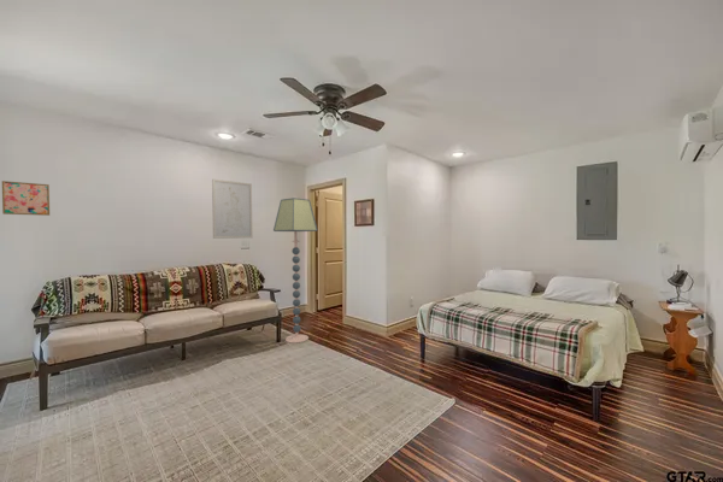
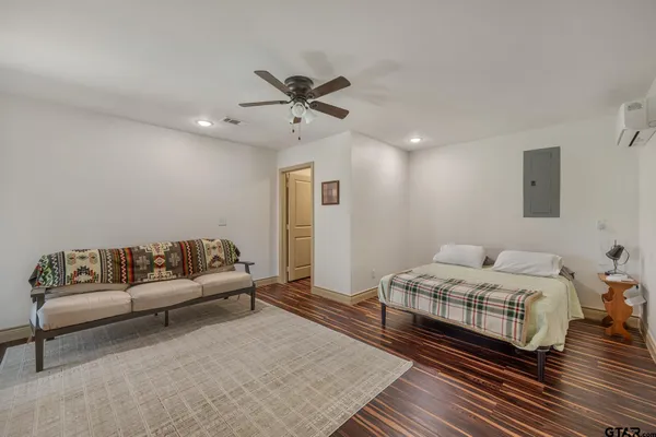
- wall art (233, 210)
- floor lamp (295, 269)
- wall art (27, 199)
